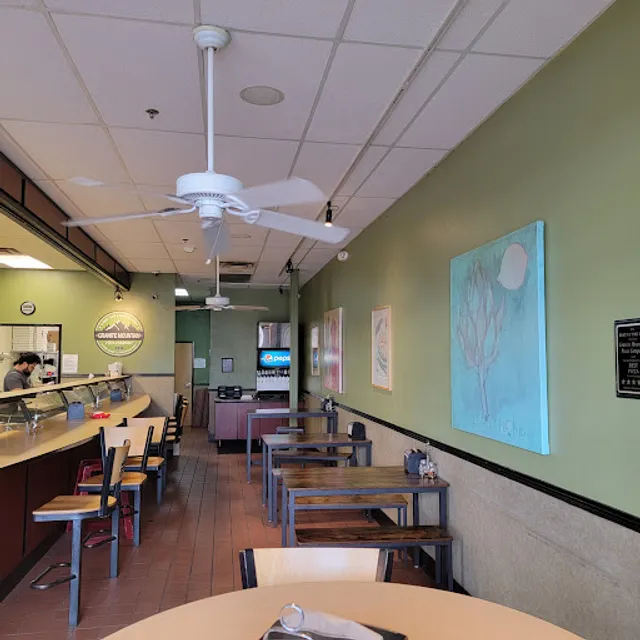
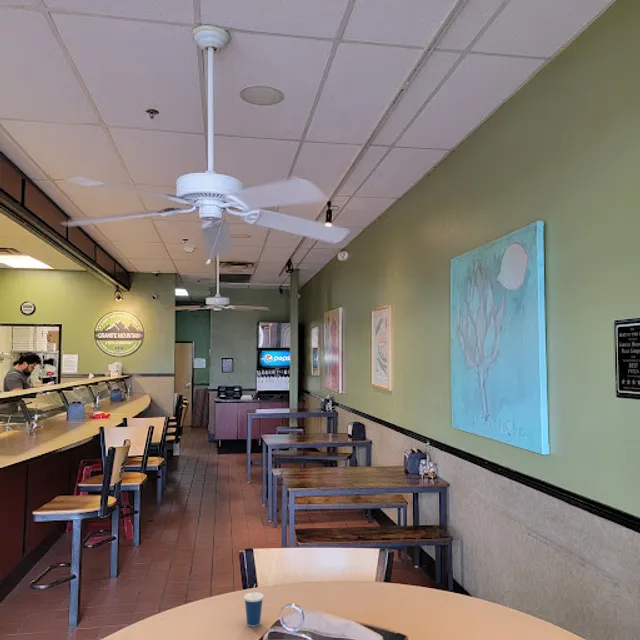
+ cup (253, 602)
